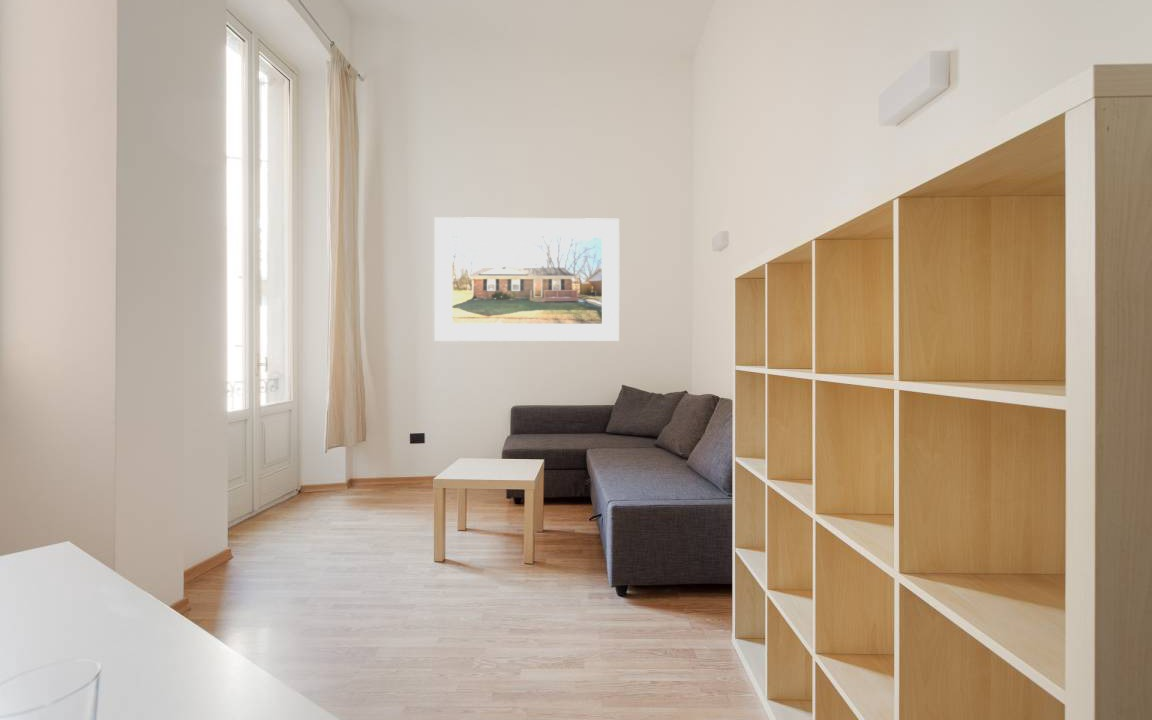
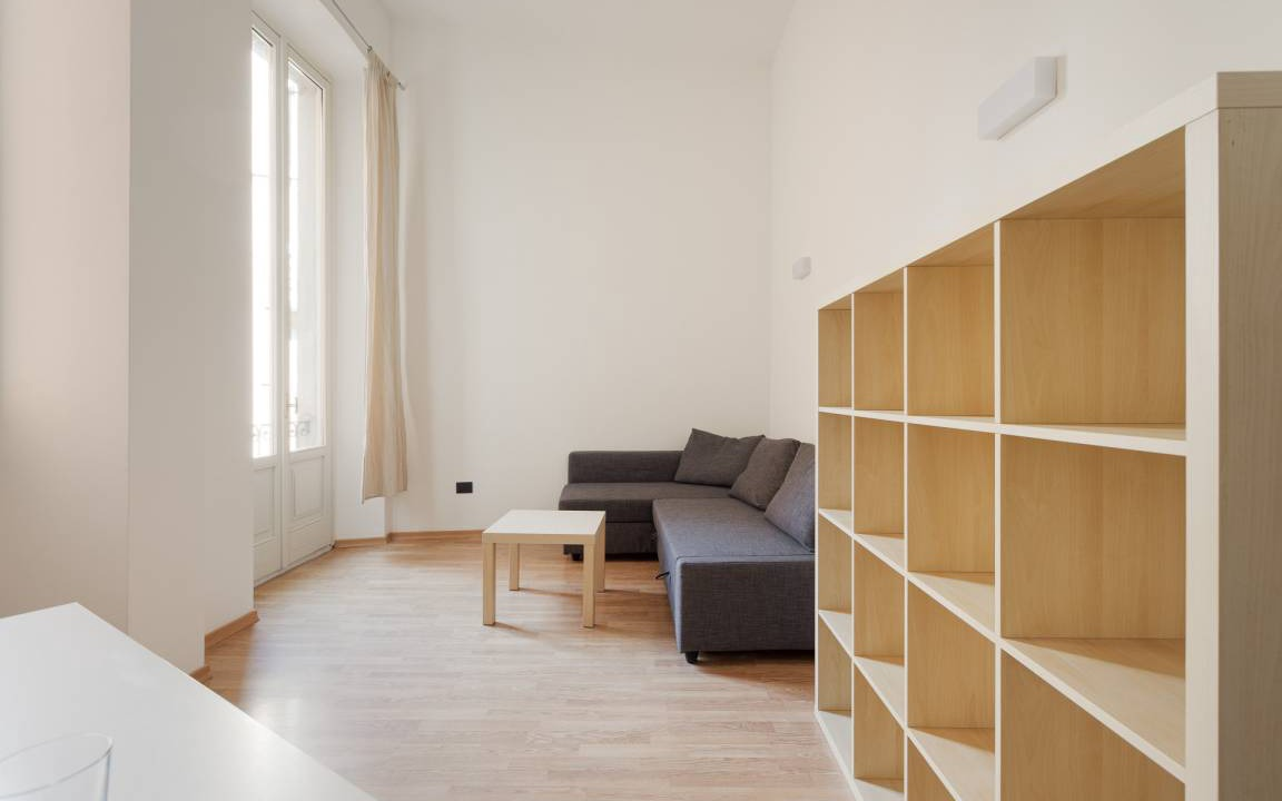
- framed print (527, 279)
